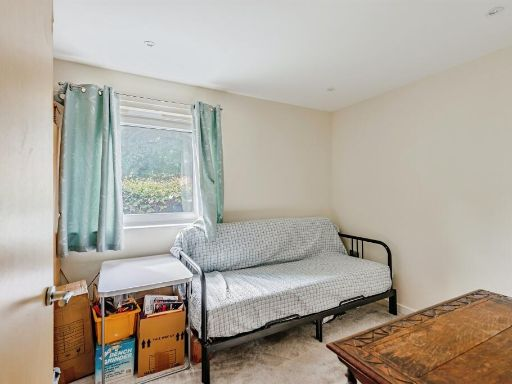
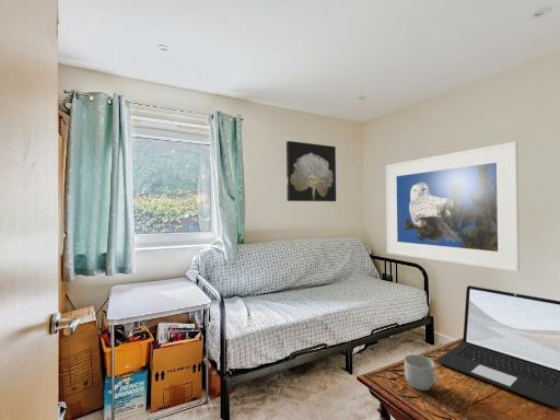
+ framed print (440, 208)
+ mug (422, 374)
+ laptop (502, 334)
+ wall art (312, 172)
